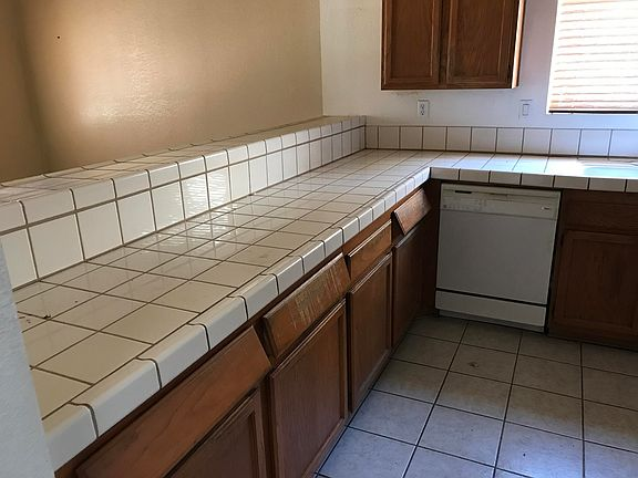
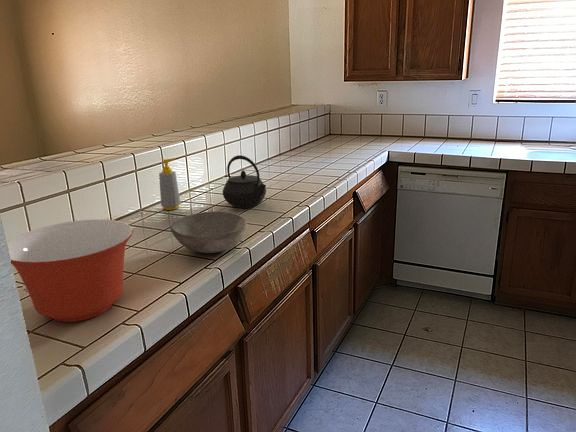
+ kettle (245, 180)
+ soap bottle (168, 183)
+ bowl (210, 236)
+ mixing bowl (76, 273)
